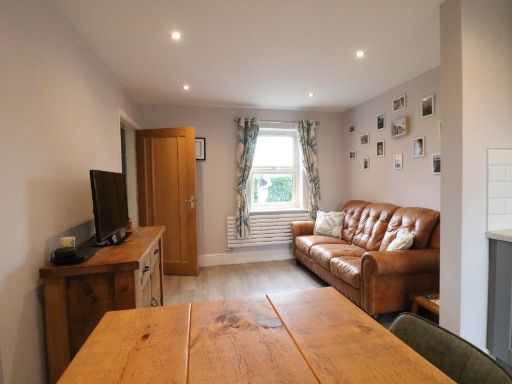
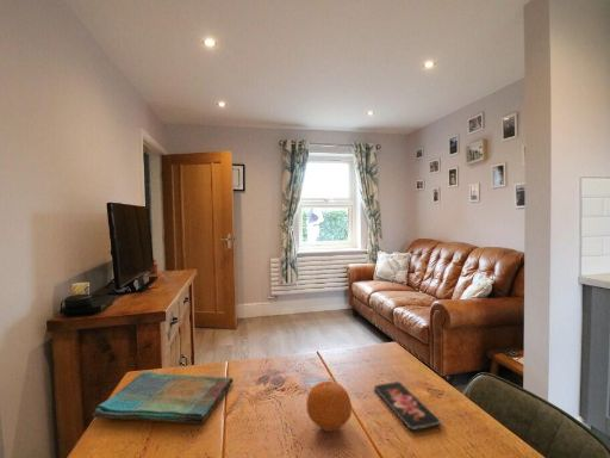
+ dish towel (169, 394)
+ fruit (329, 406)
+ smartphone (404, 403)
